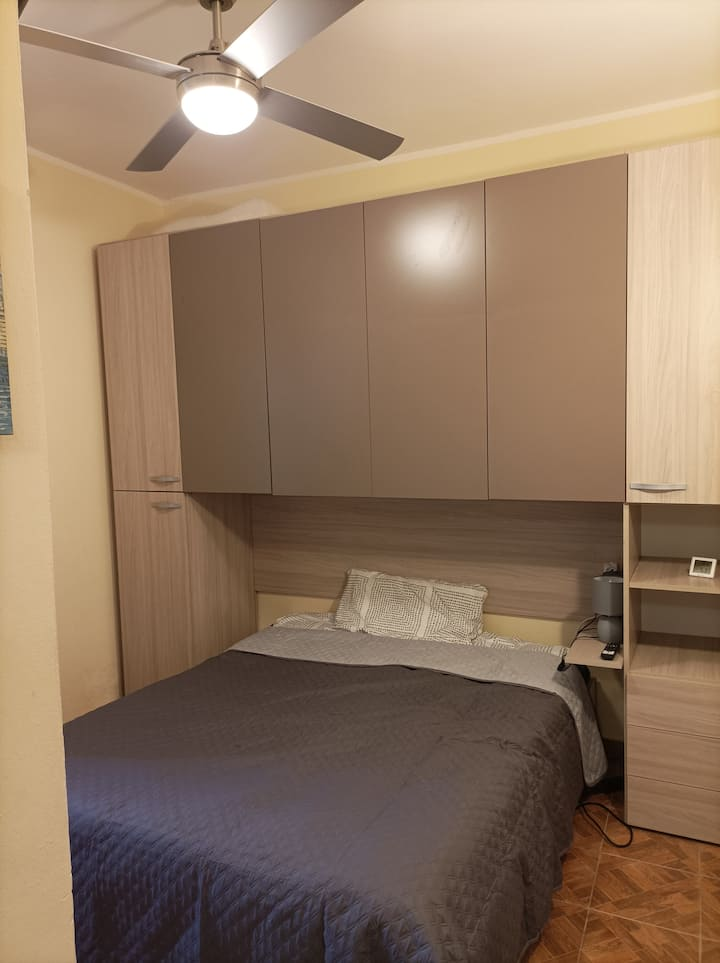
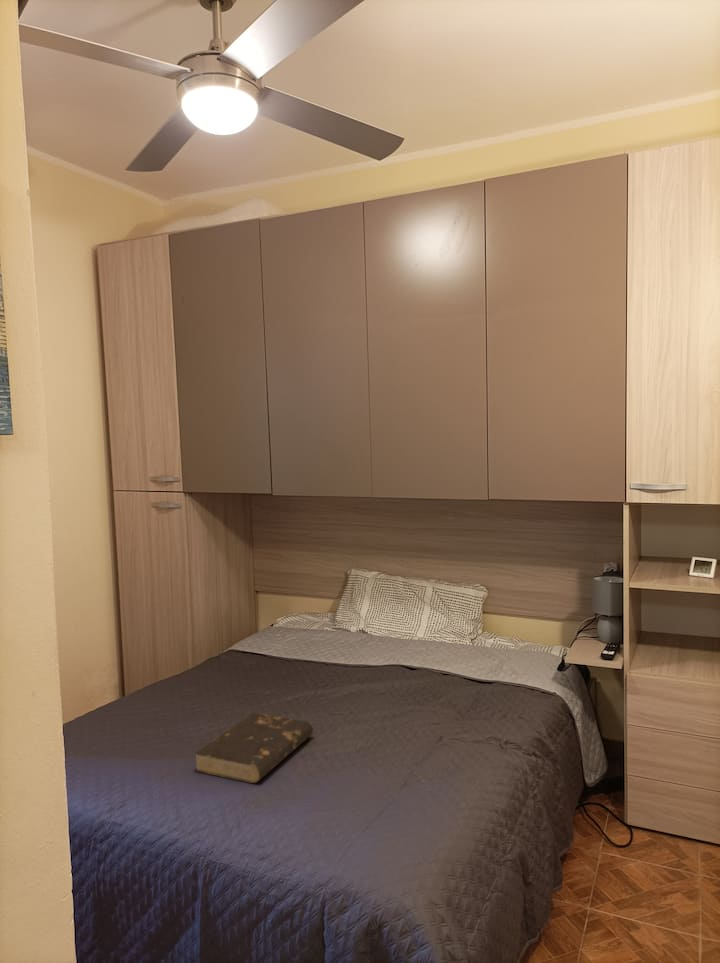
+ book (256, 745)
